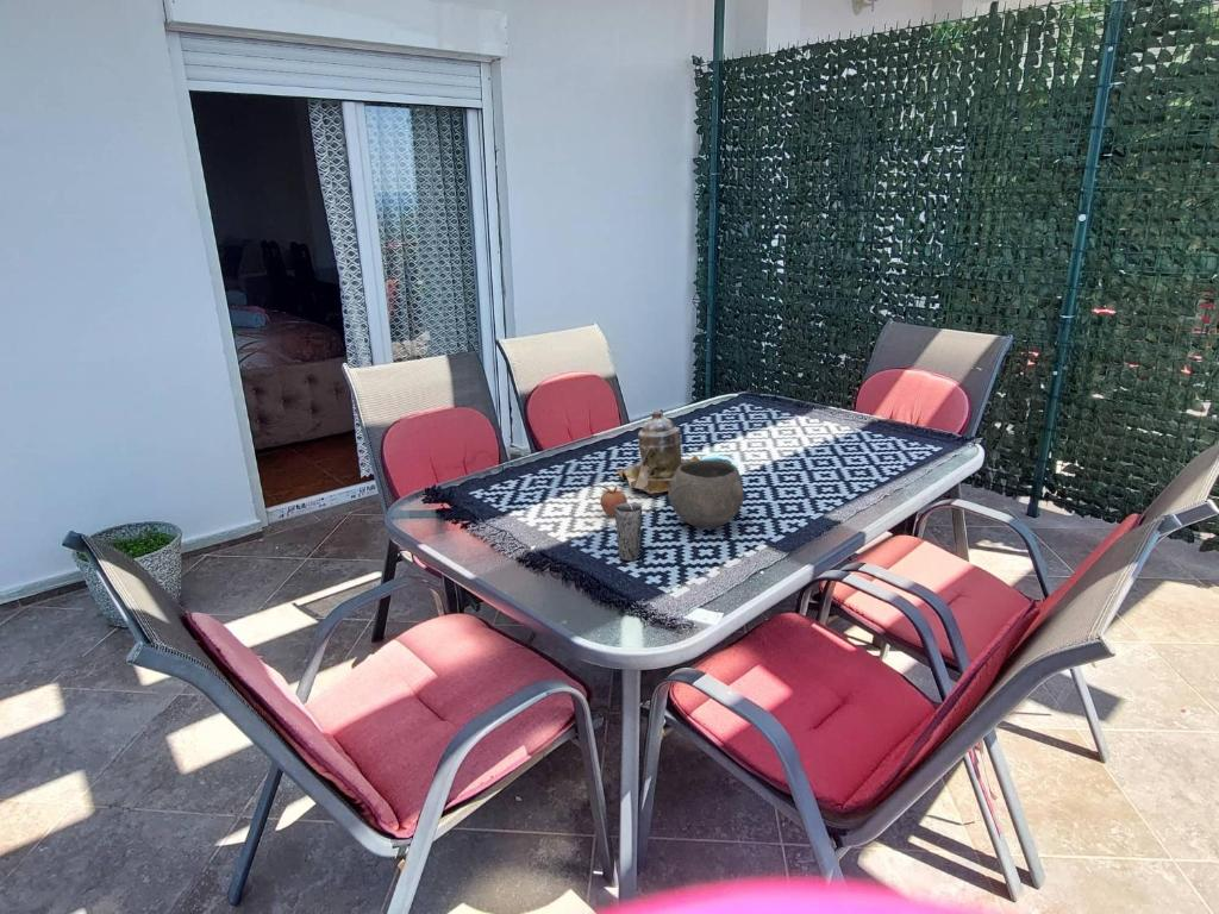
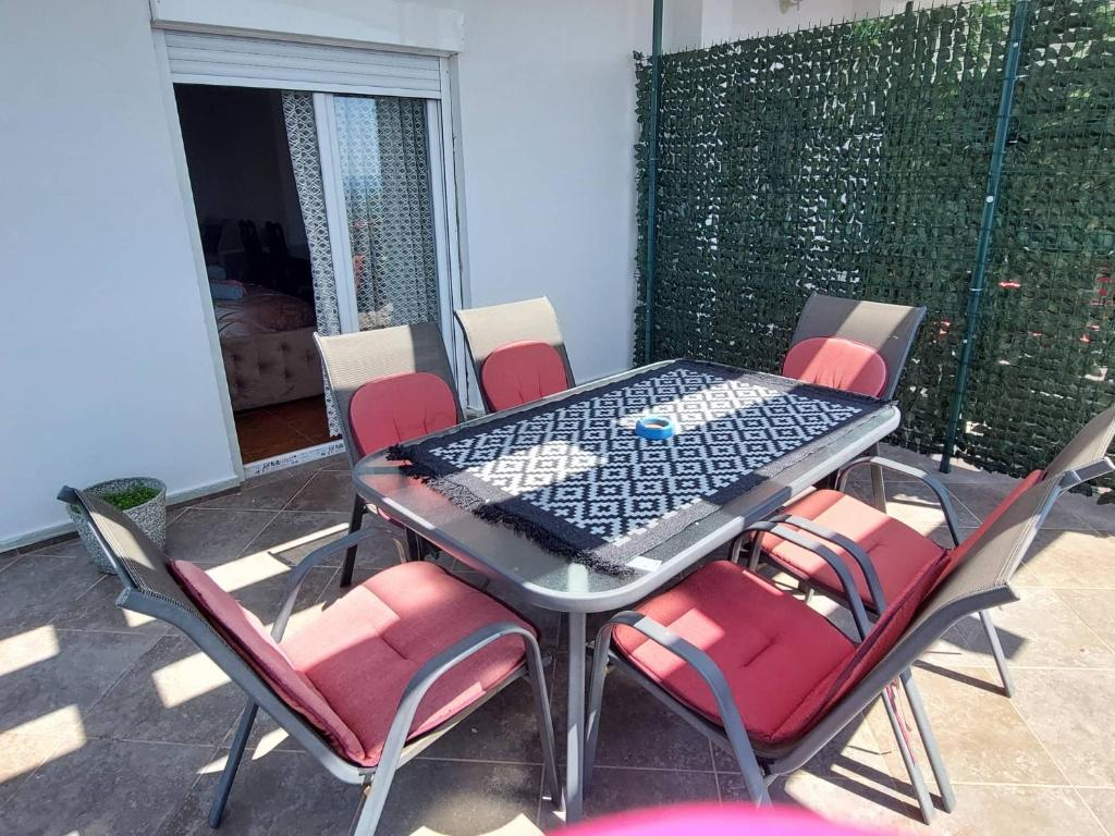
- teapot (665, 444)
- fruit (613, 500)
- bowl (705, 496)
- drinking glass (629, 532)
